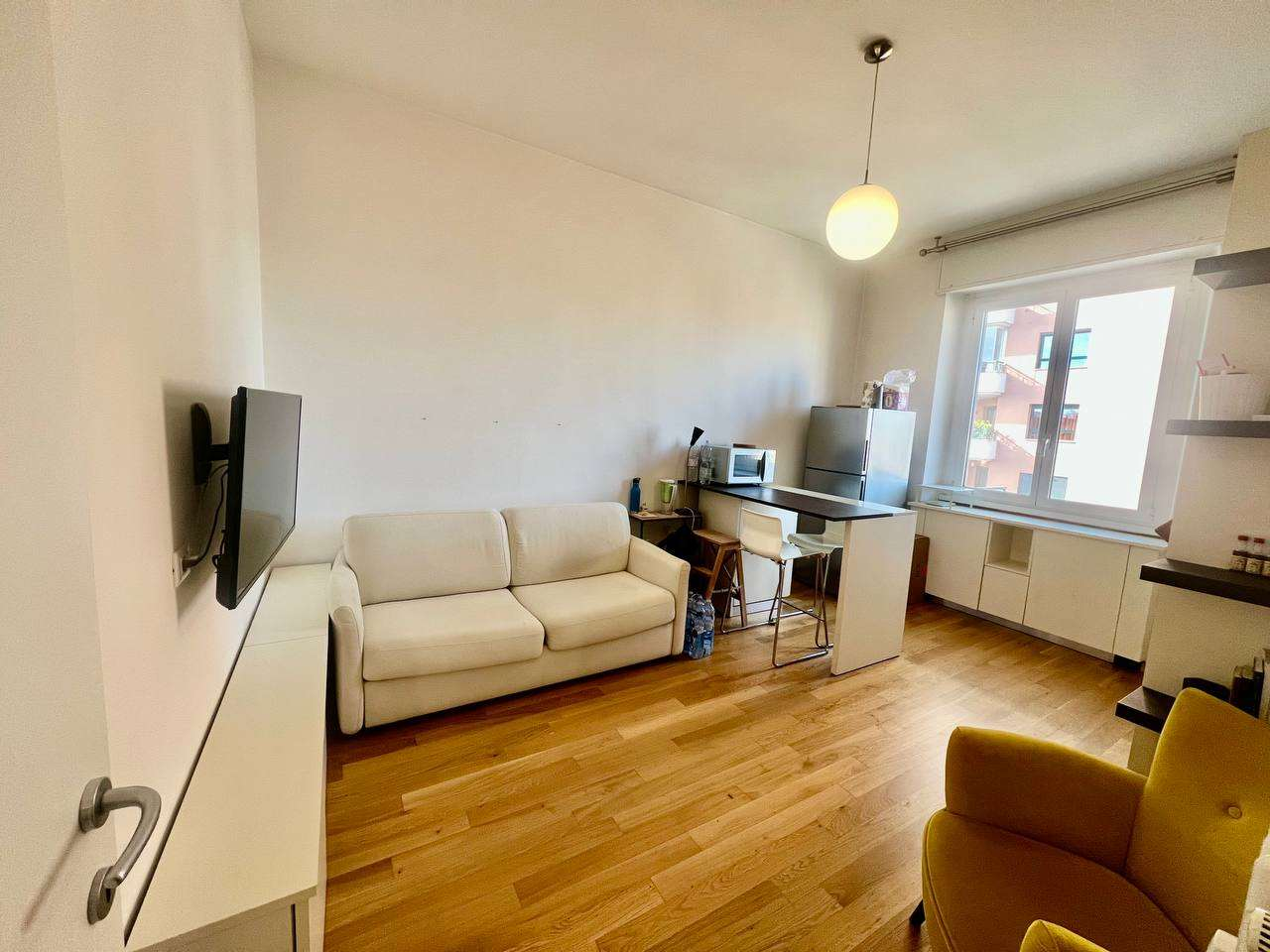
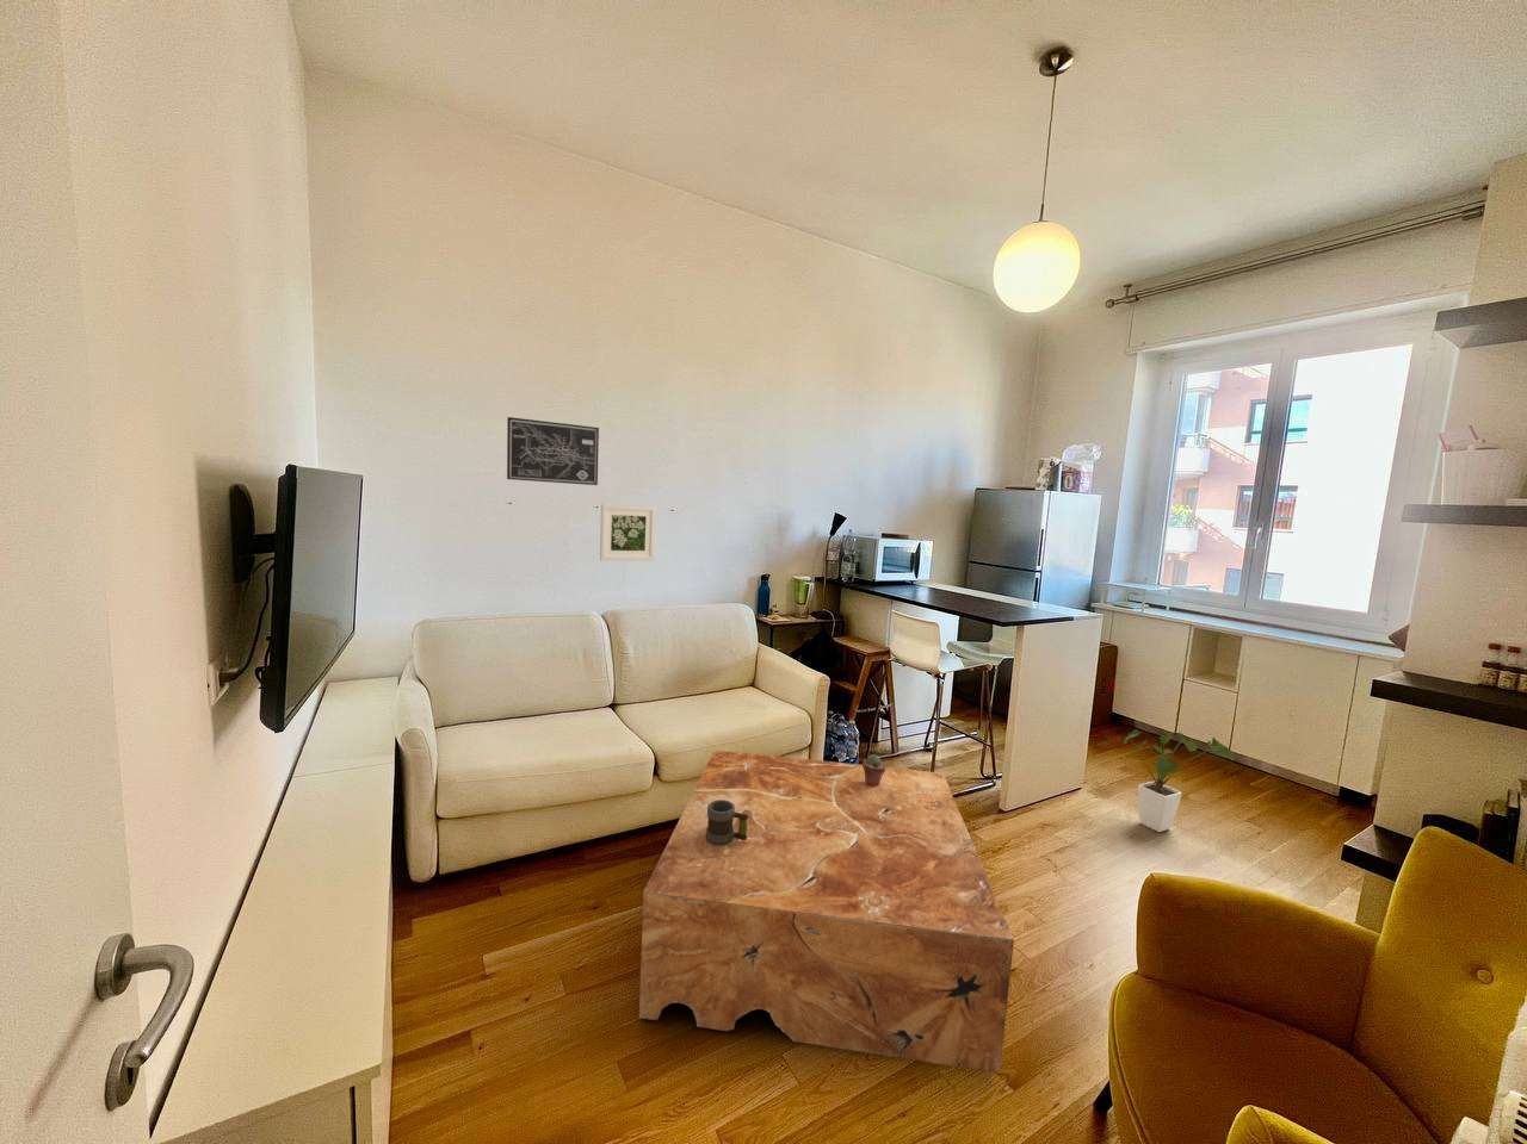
+ coffee table (821, 870)
+ wall art (553, 452)
+ mug (726, 822)
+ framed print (628, 532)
+ house plant (1166, 780)
+ potted succulent (873, 769)
